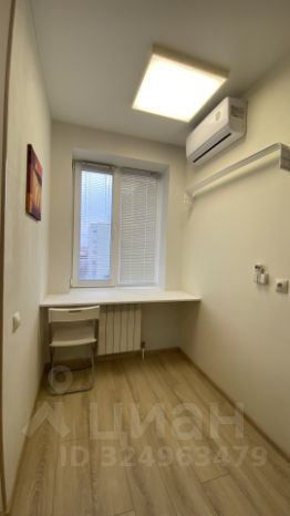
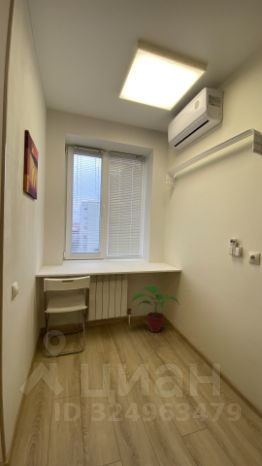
+ potted plant (149, 312)
